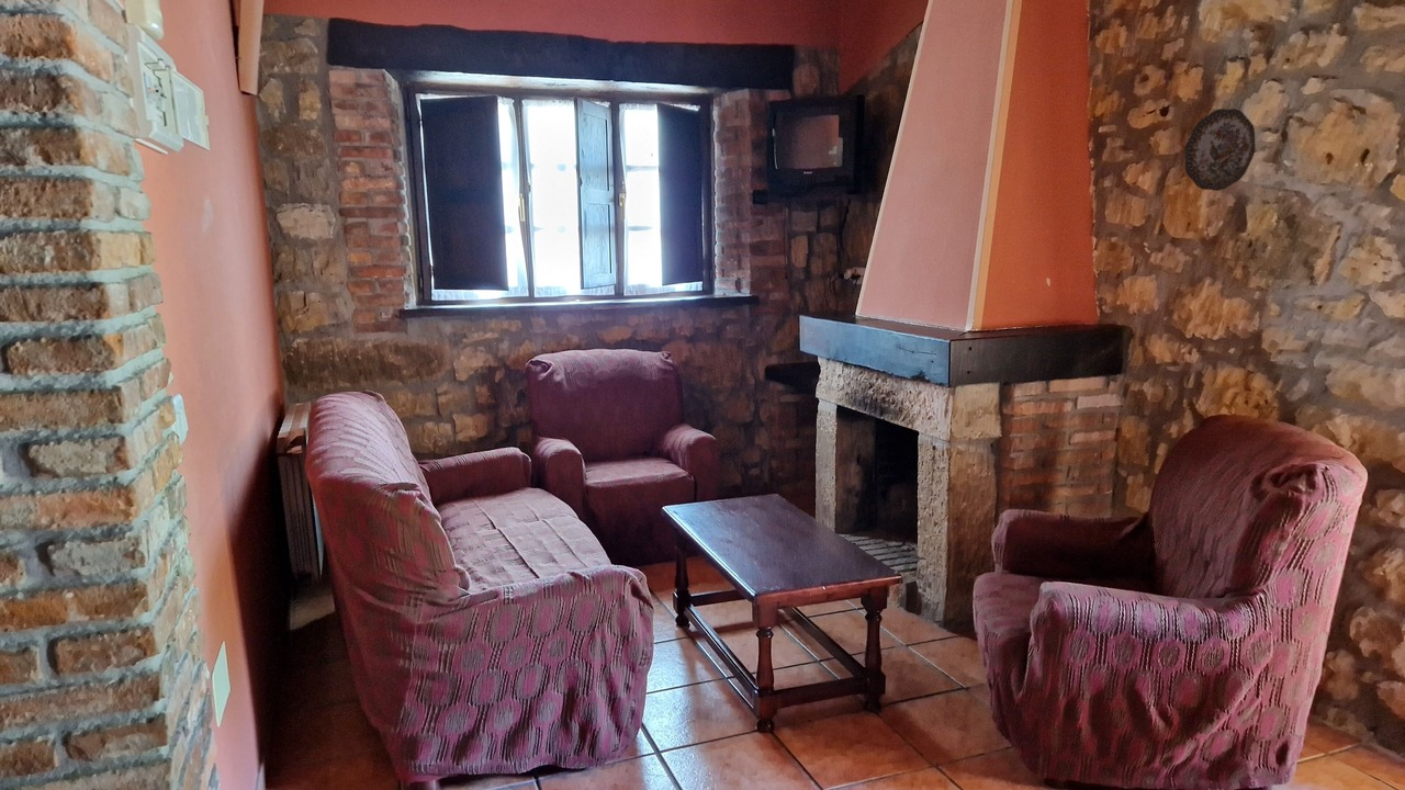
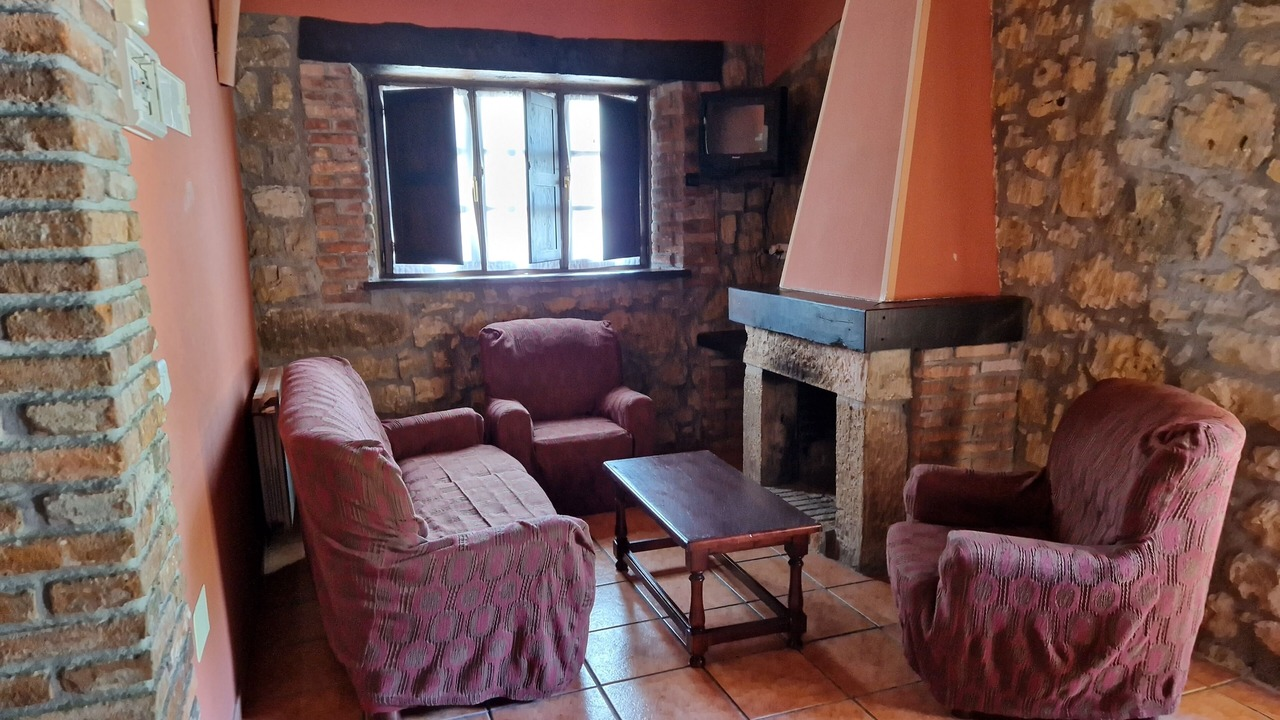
- decorative plate (1221, 149)
